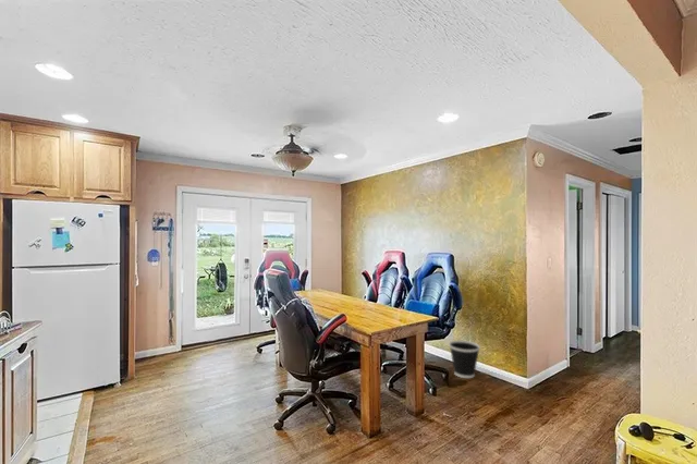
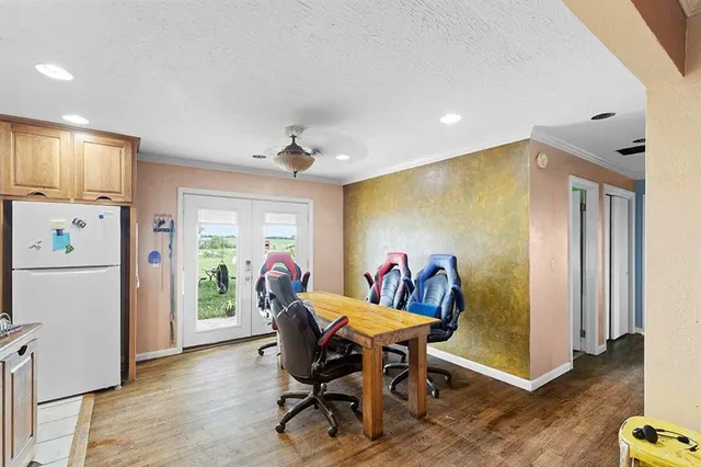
- wastebasket (464, 359)
